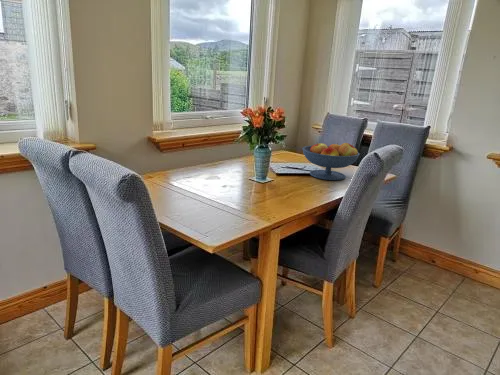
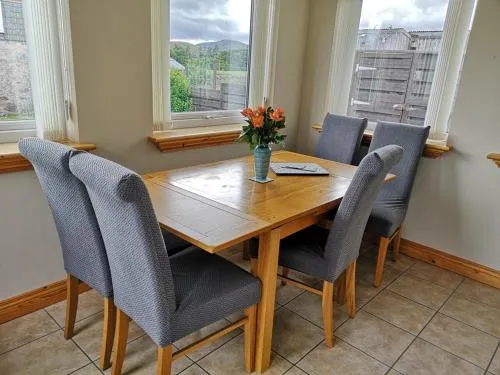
- fruit bowl (329, 158)
